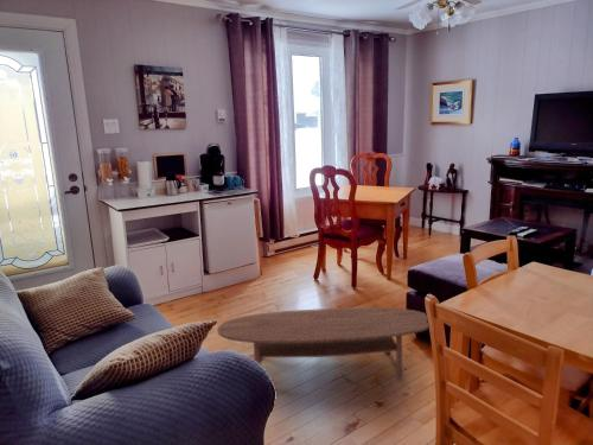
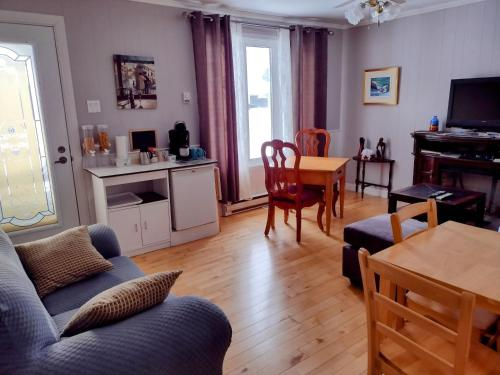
- coffee table (326, 345)
